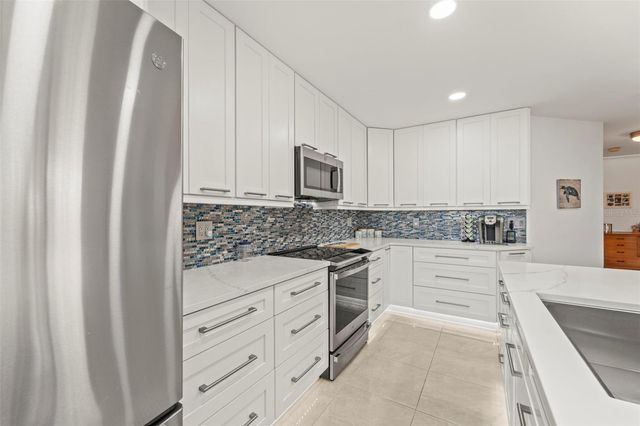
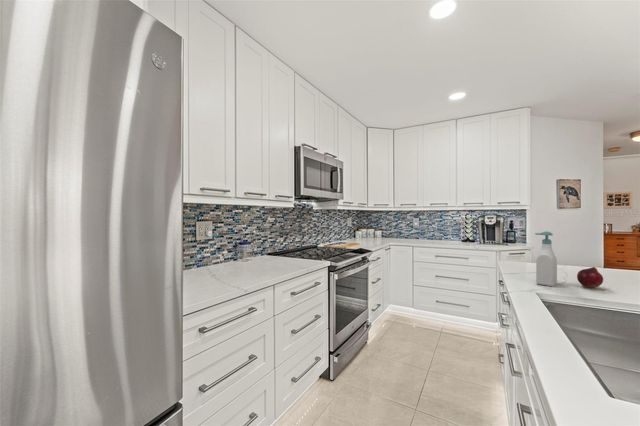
+ soap bottle (544, 257)
+ fruit (589, 277)
